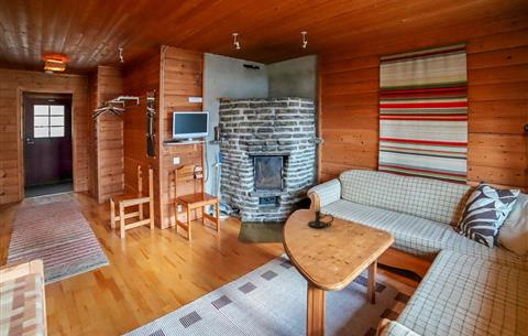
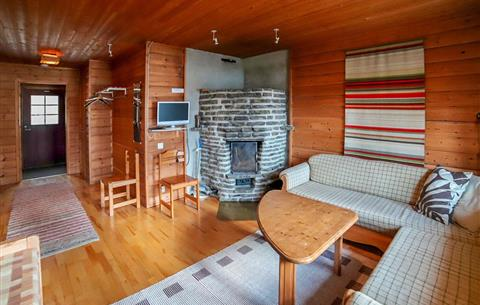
- candle holder (319, 208)
